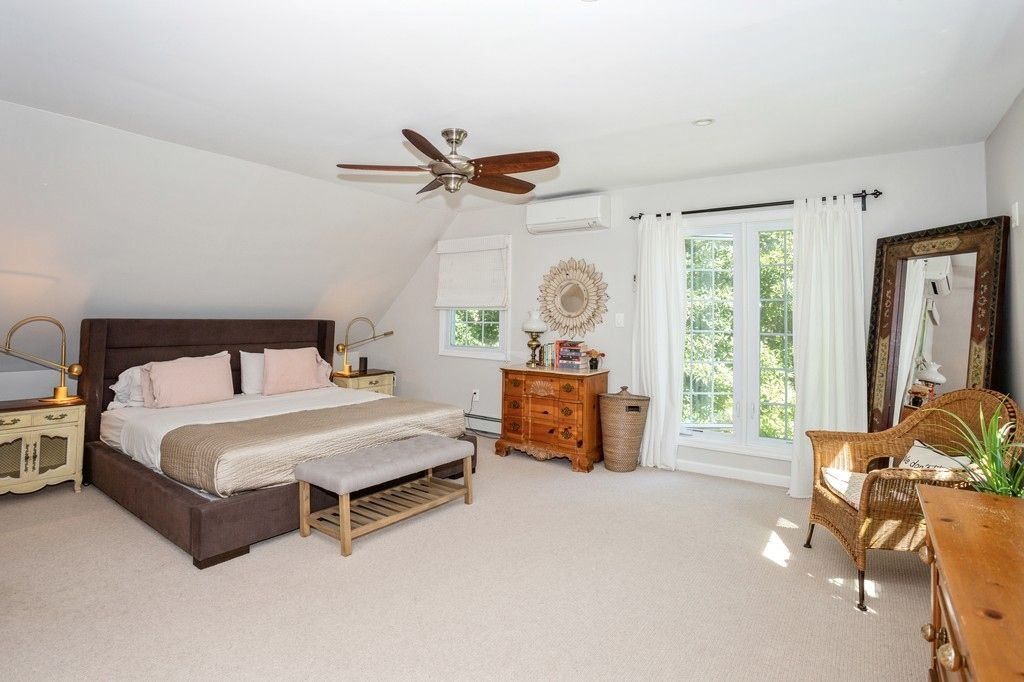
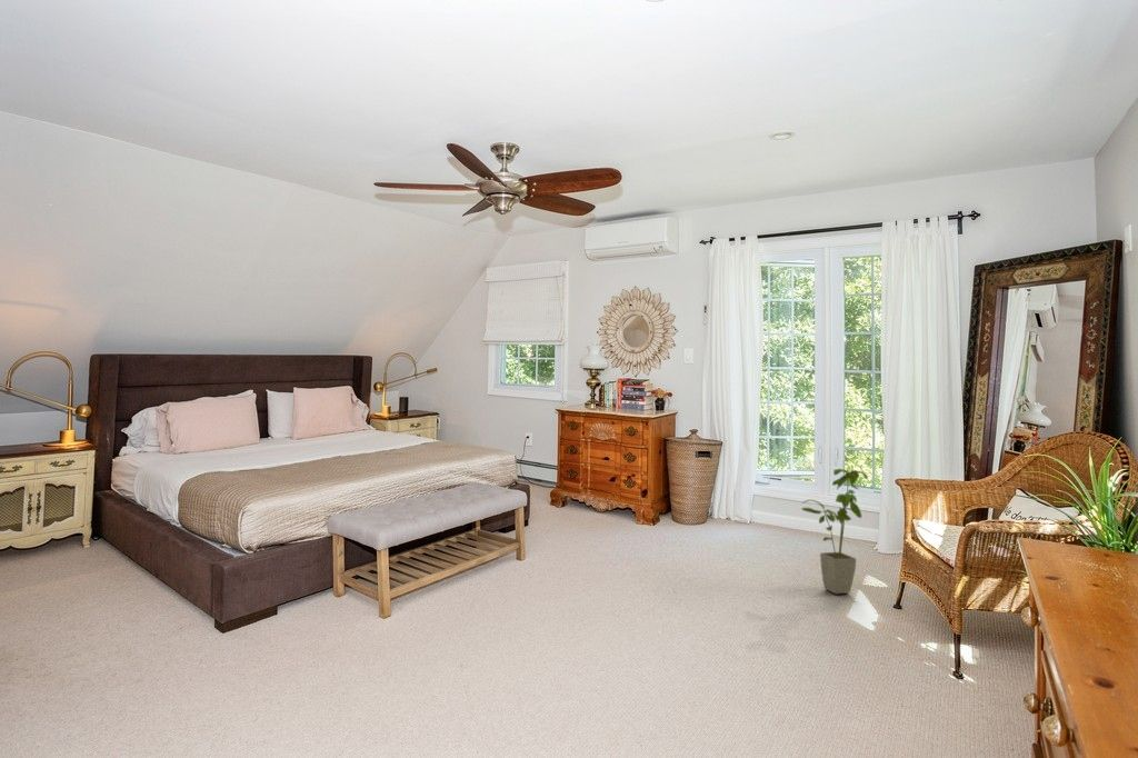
+ house plant (841, 528)
